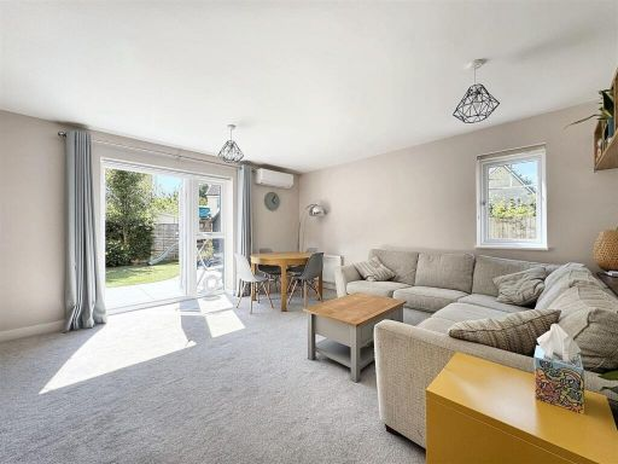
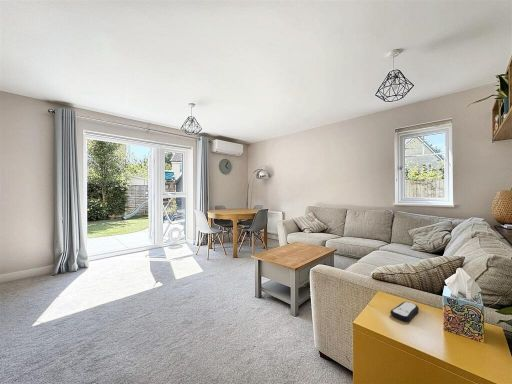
+ remote control (405, 310)
